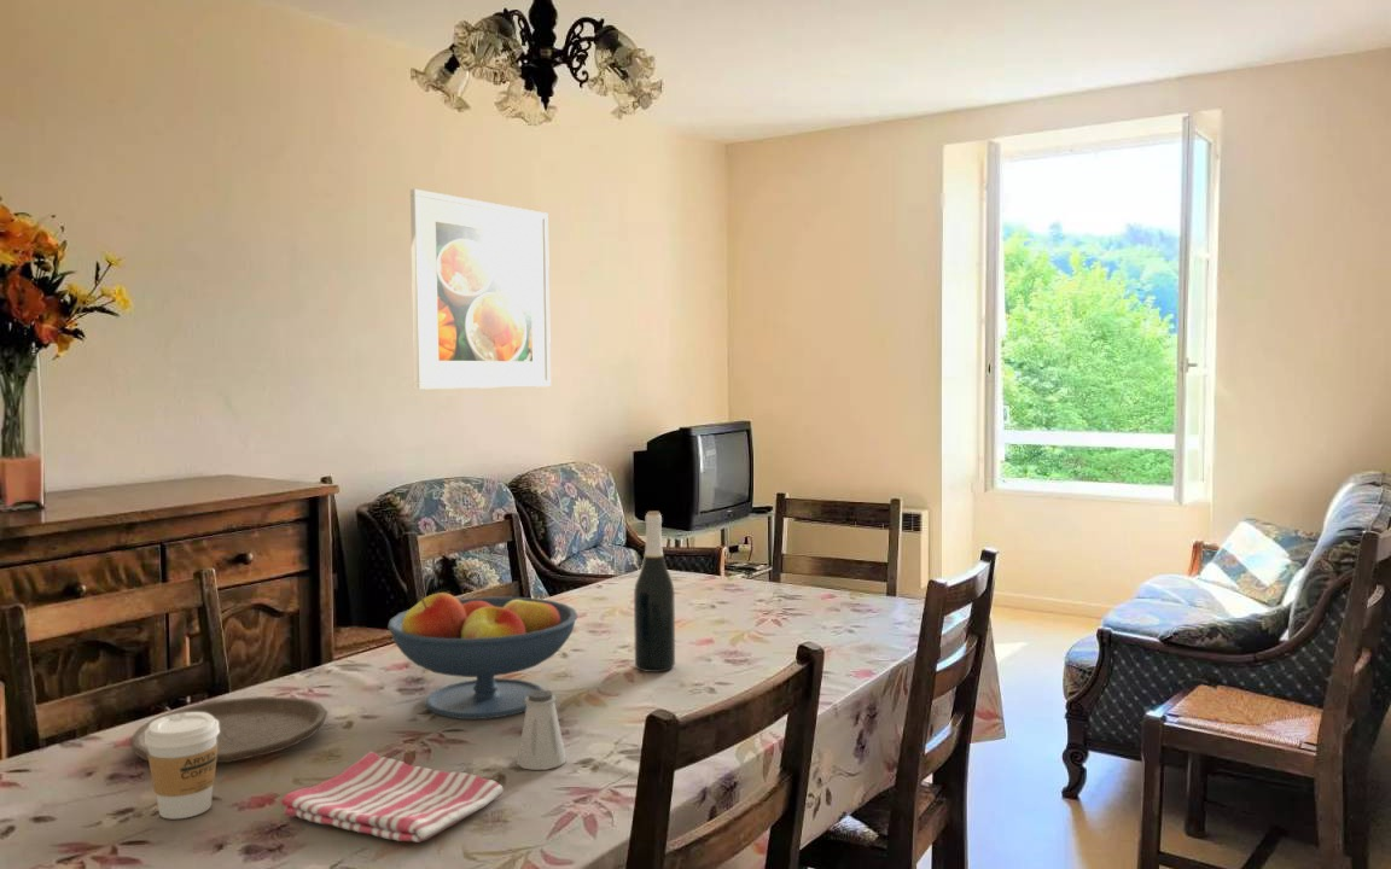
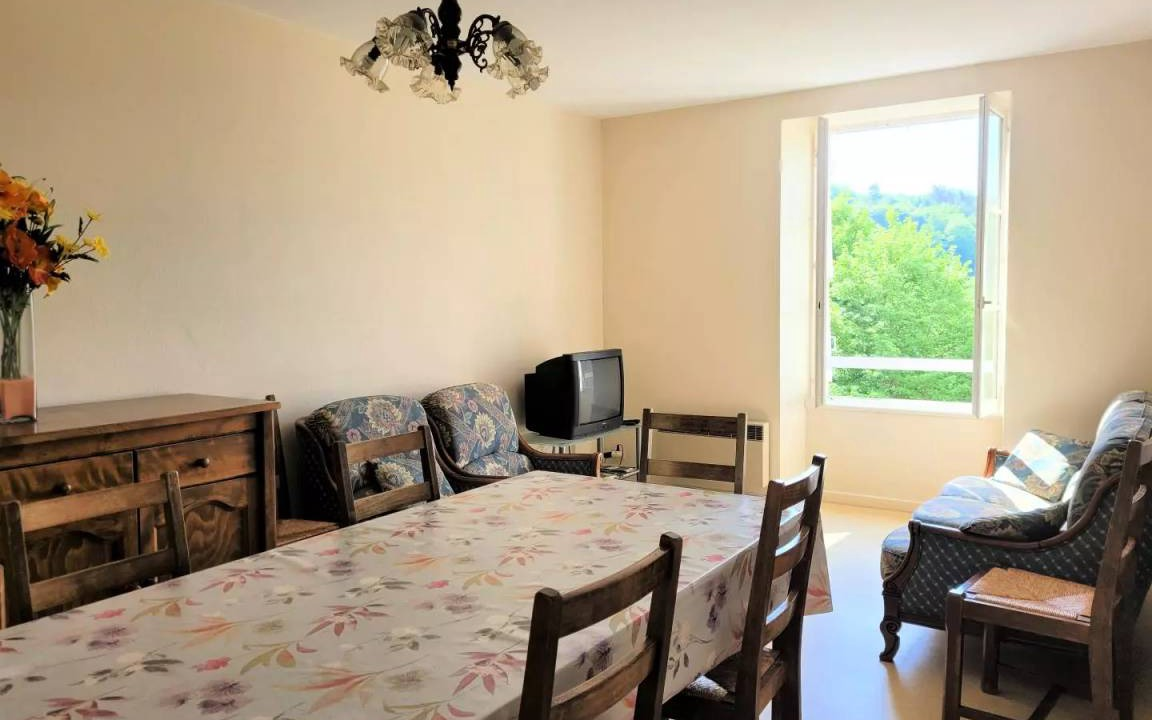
- wine bottle (653, 589)
- dish towel (394, 794)
- saltshaker (541, 727)
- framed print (485, 294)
- coffee cup (184, 764)
- fruit bowl (484, 643)
- plate (232, 730)
